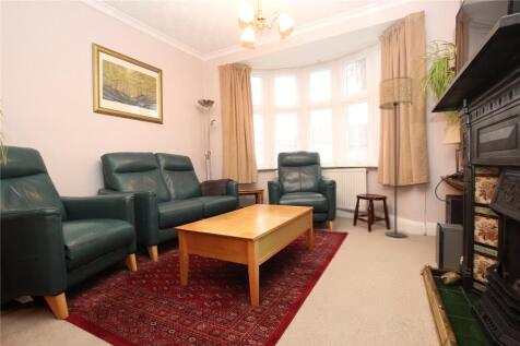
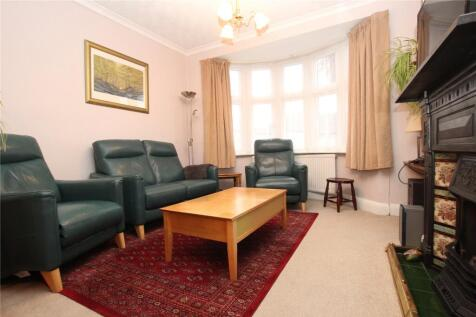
- floor lamp (395, 158)
